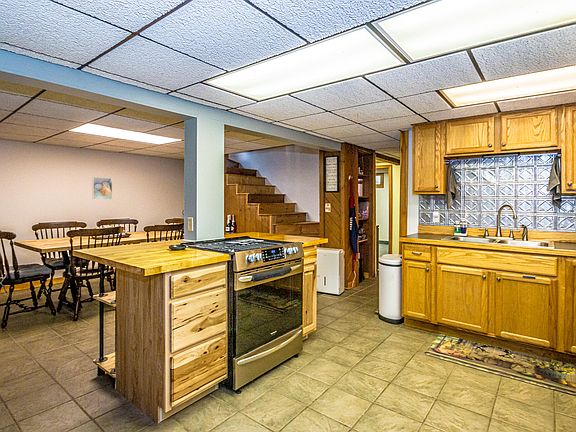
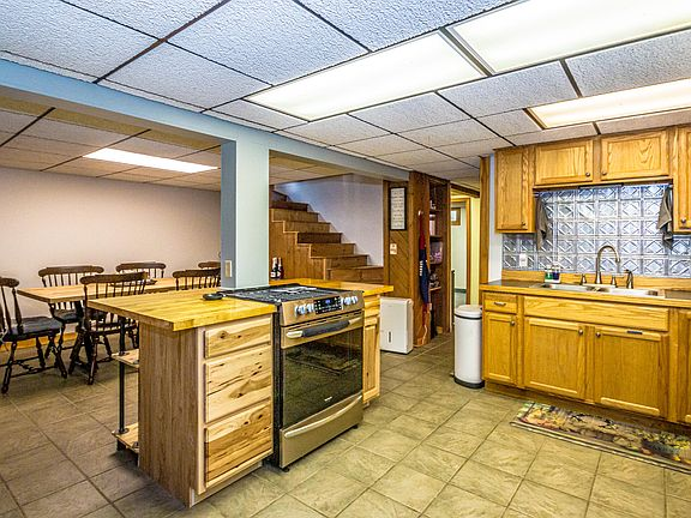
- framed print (102, 188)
